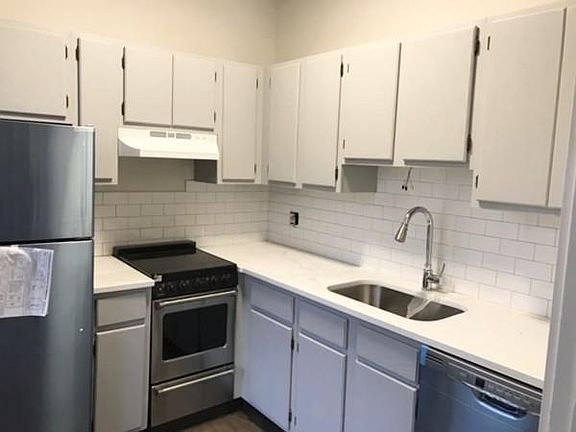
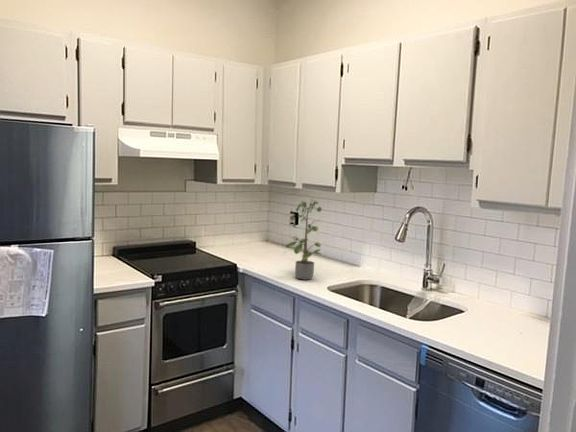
+ potted plant (307, 239)
